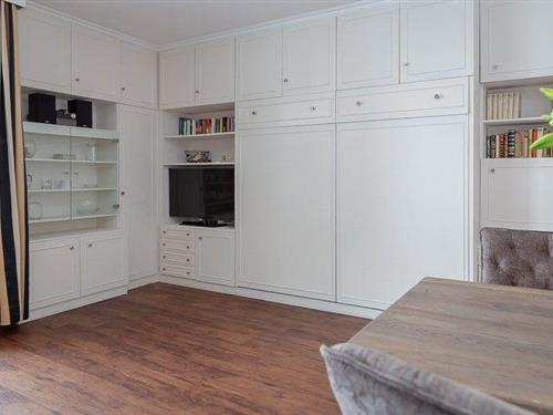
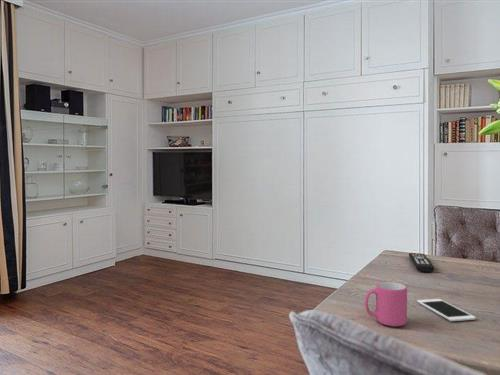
+ cell phone (444, 309)
+ remote control (420, 261)
+ mug (385, 303)
